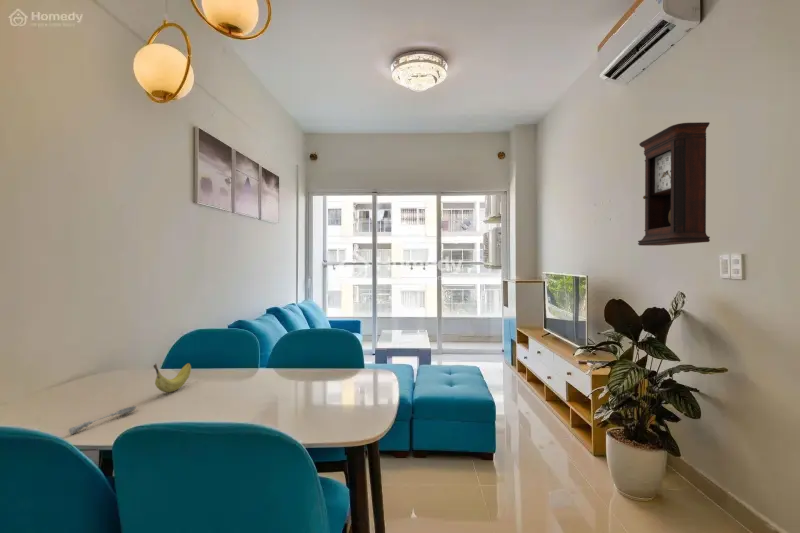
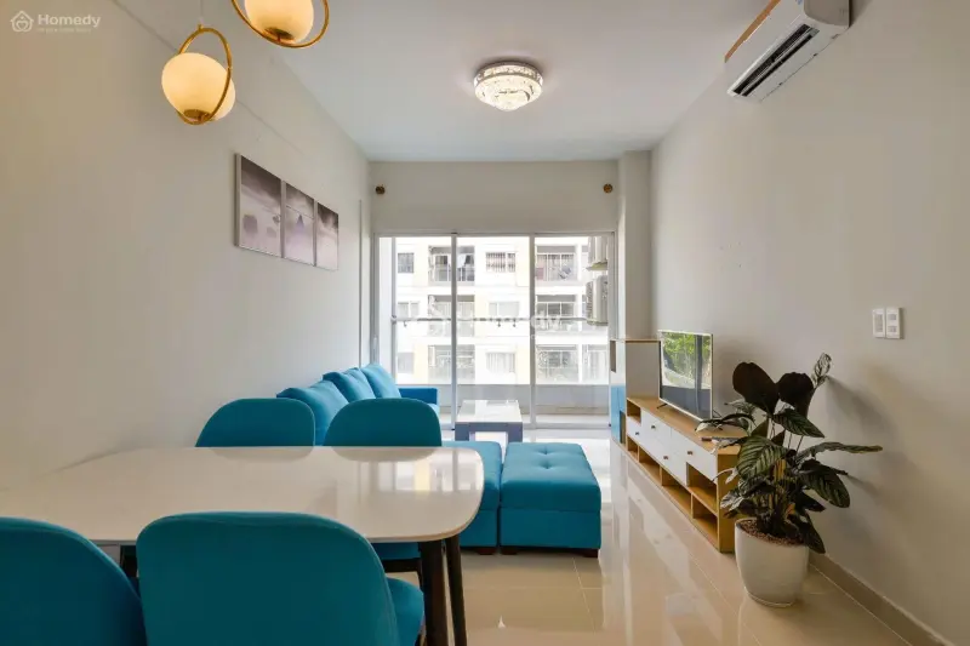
- soupspoon (104, 417)
- fruit (176, 376)
- pendulum clock (668, 189)
